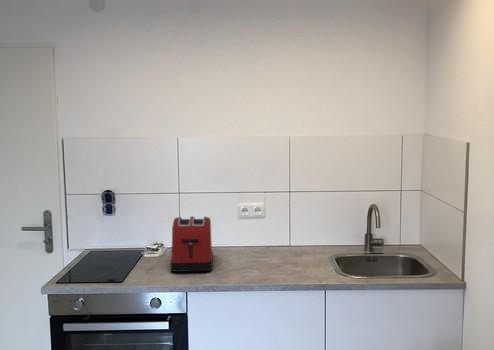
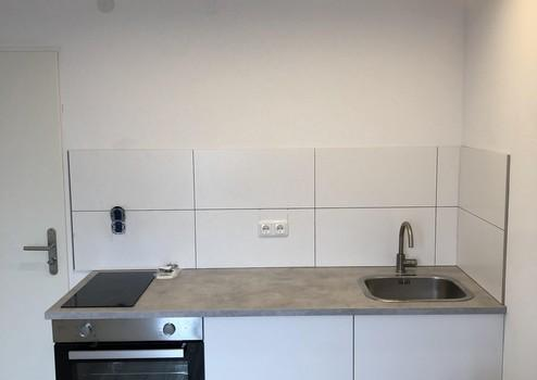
- toaster (192, 240)
